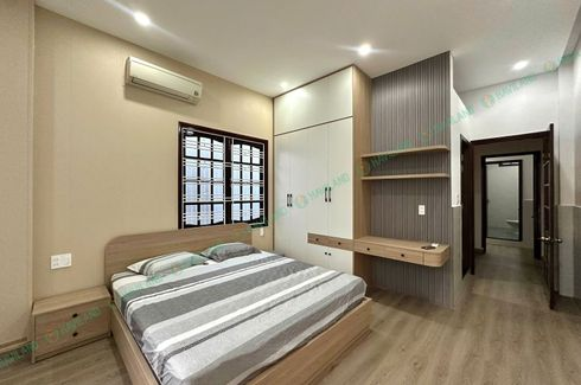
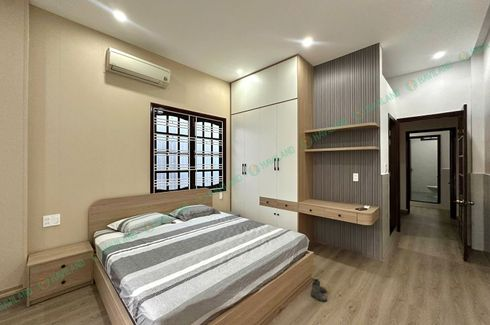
+ boots (318, 288)
